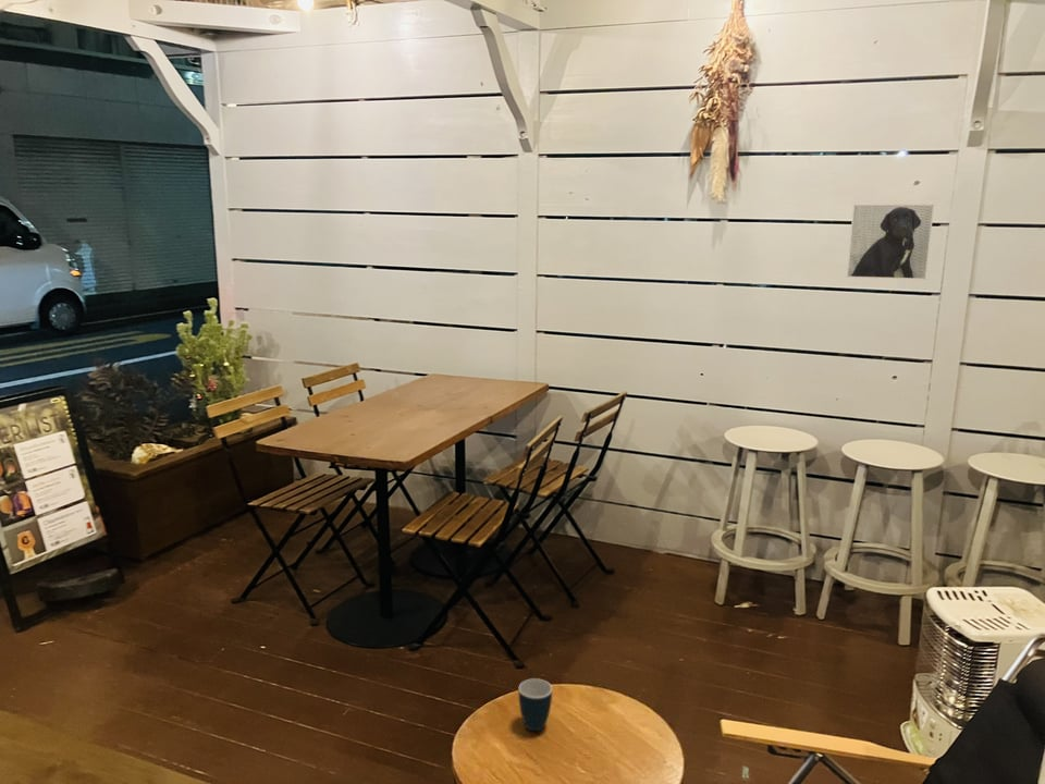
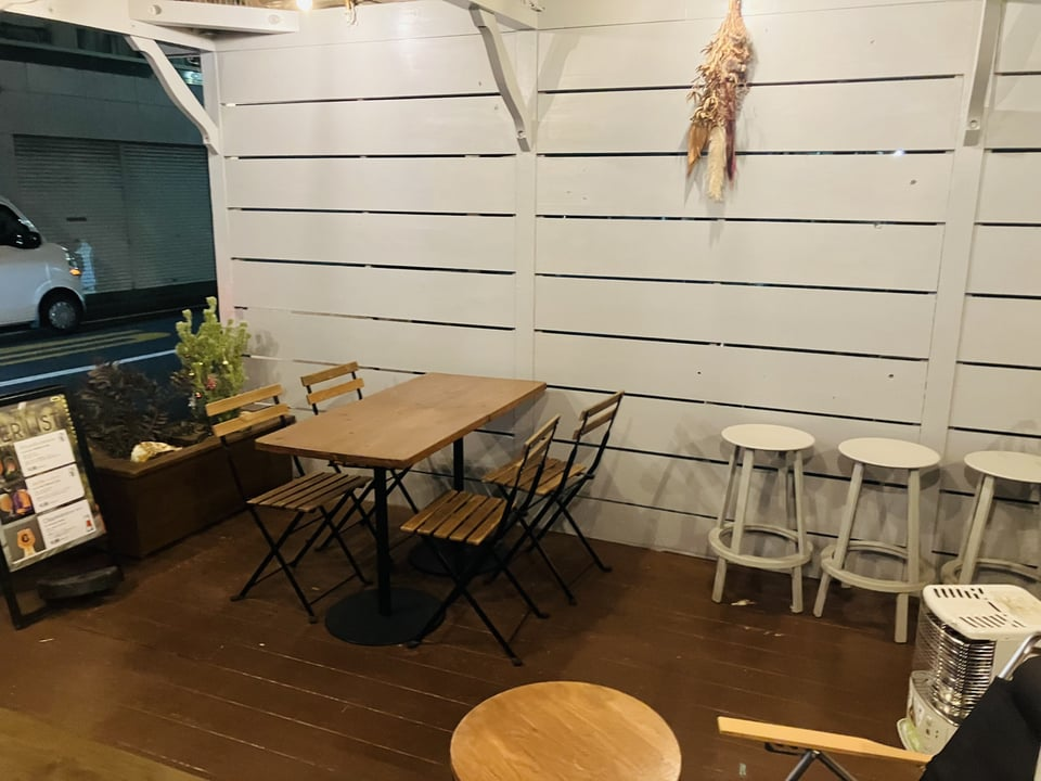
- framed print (888, 242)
- mug (534, 702)
